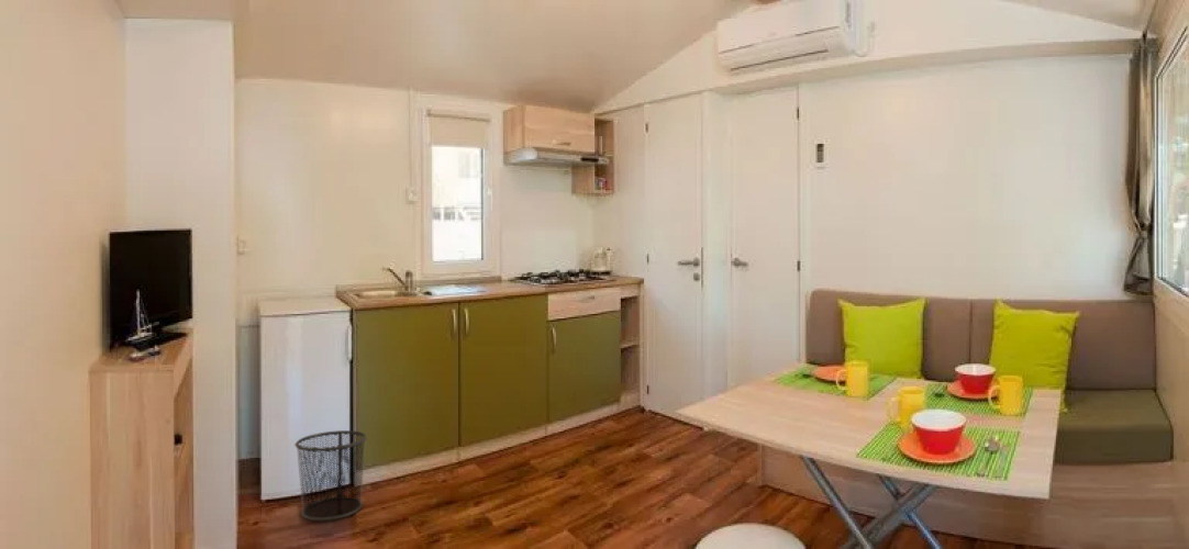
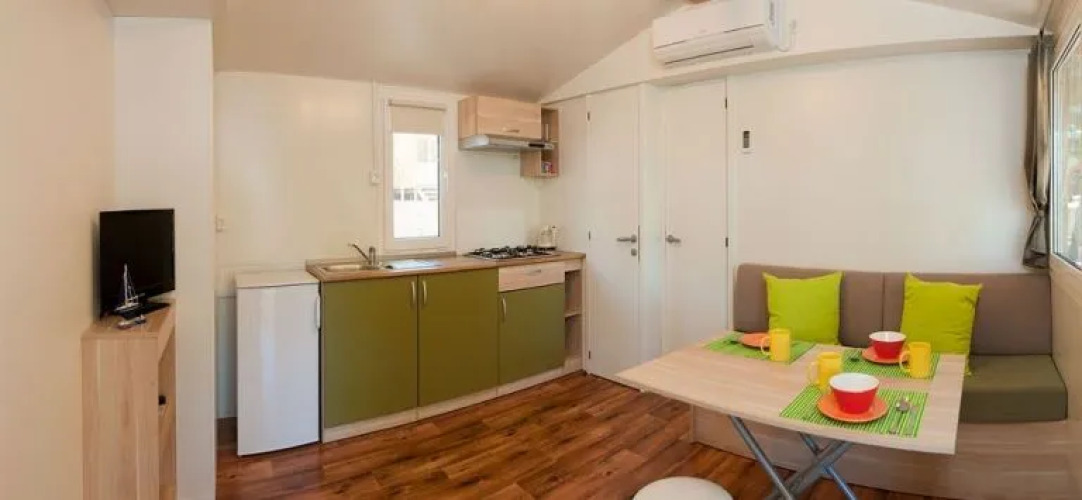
- waste bin (332, 474)
